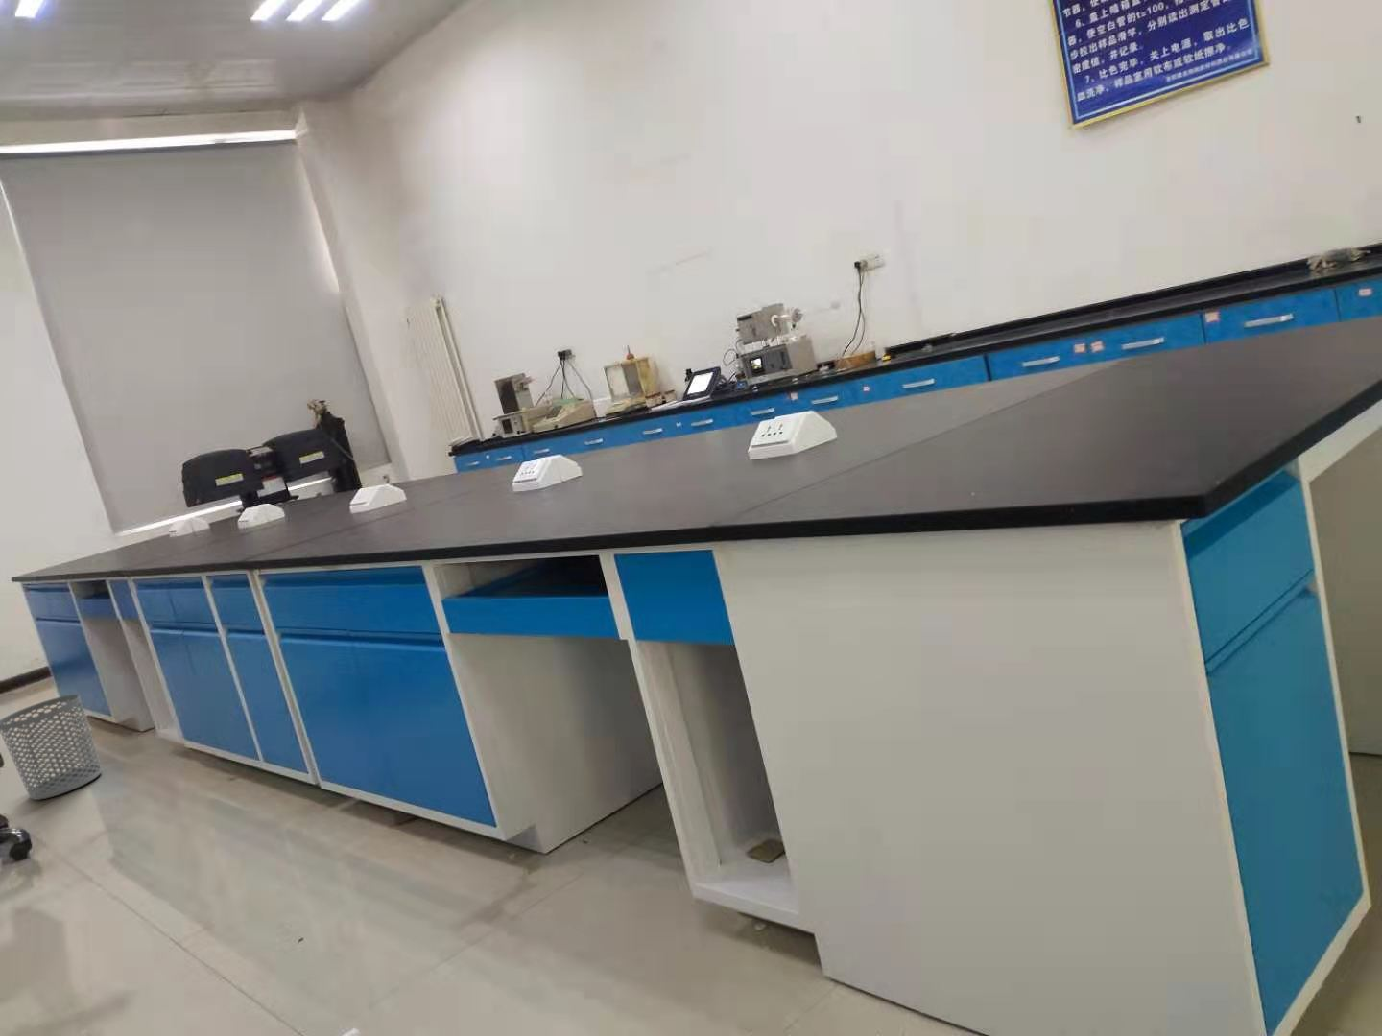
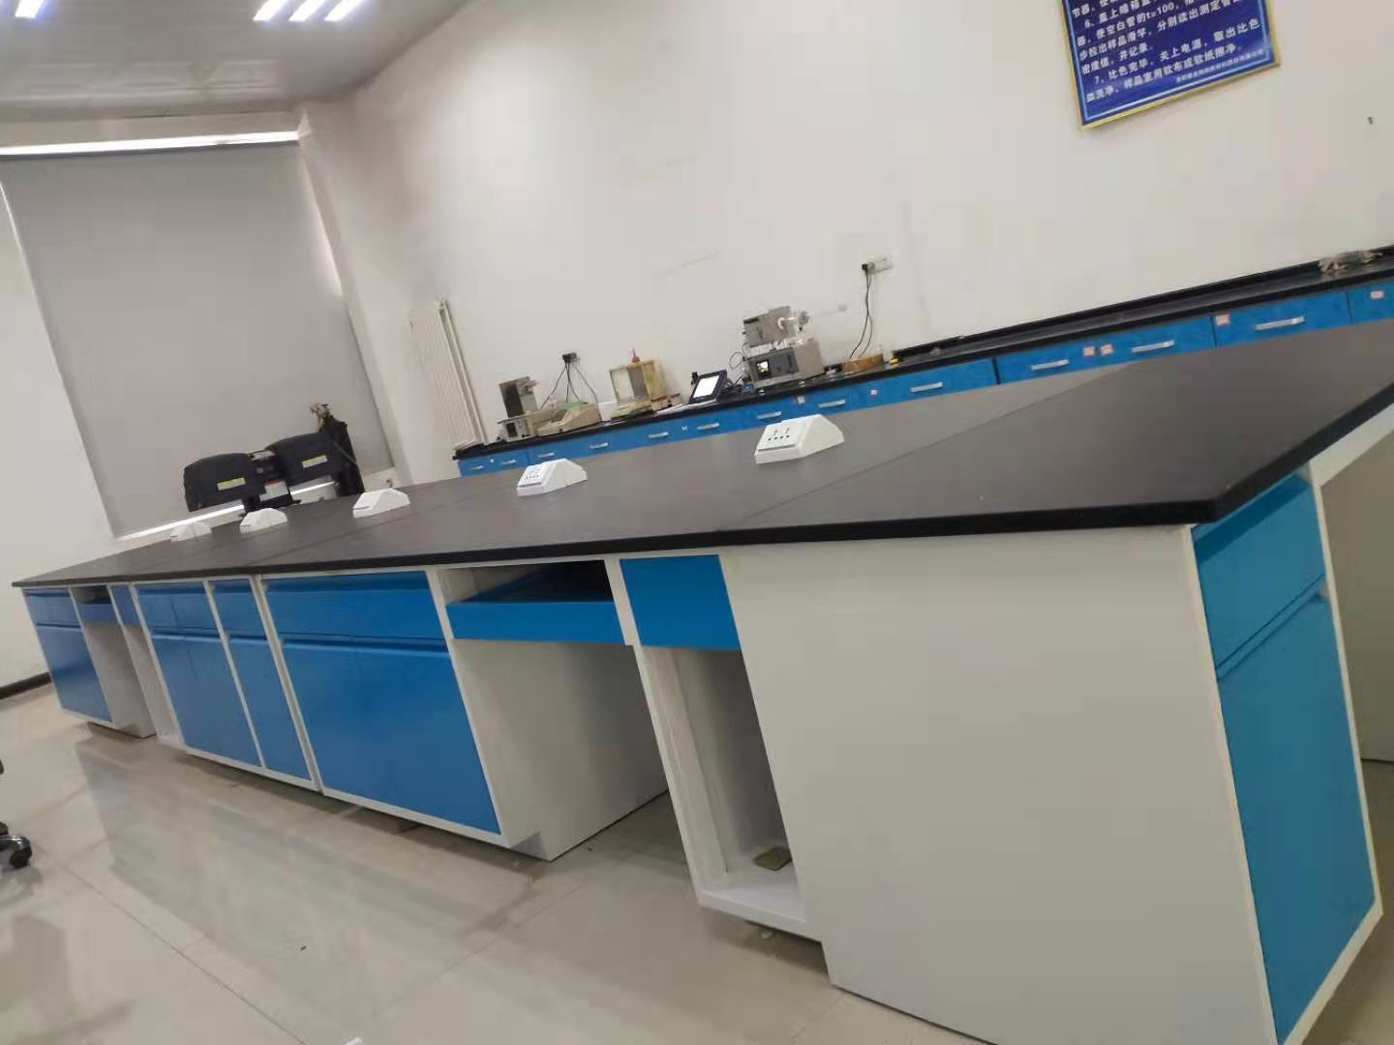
- waste bin (53, 748)
